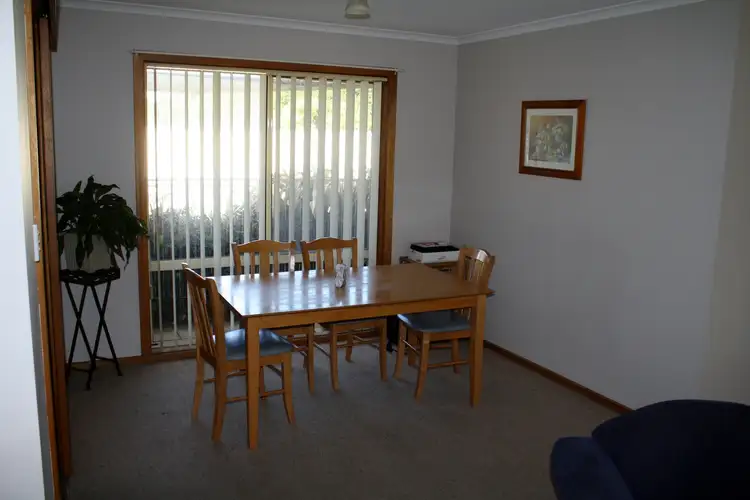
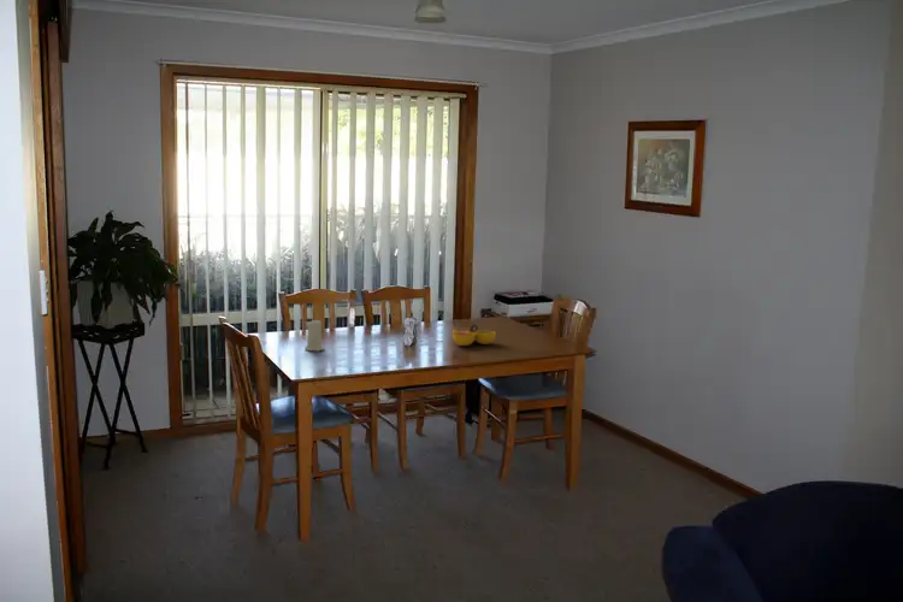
+ candle (314, 334)
+ decorative bowl (468, 334)
